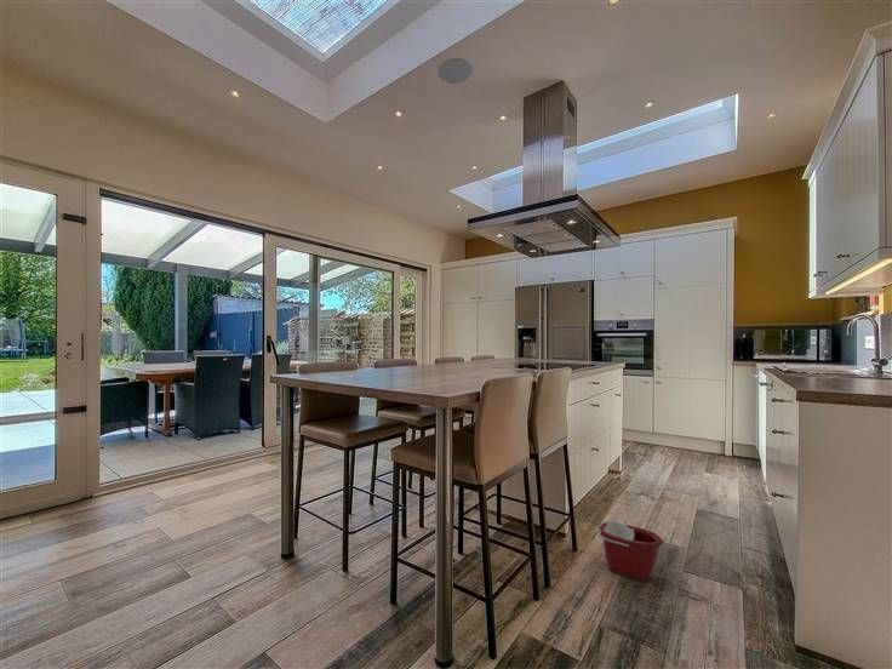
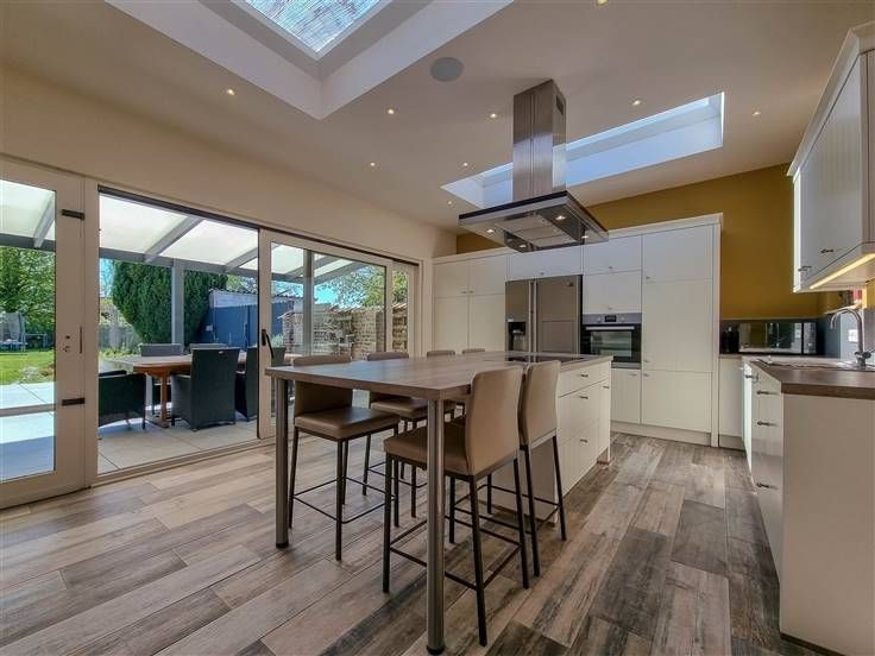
- bucket (629, 548)
